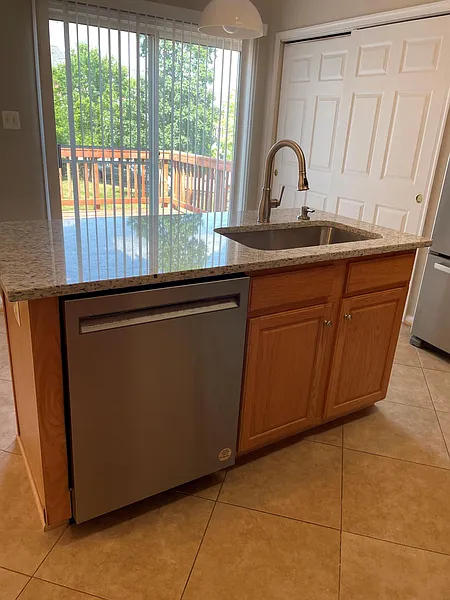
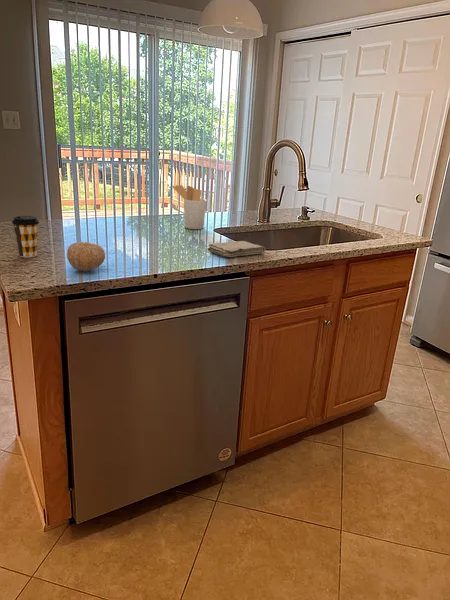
+ coffee cup (26, 236)
+ utensil holder (189, 205)
+ washcloth (235, 248)
+ fruit (85, 256)
